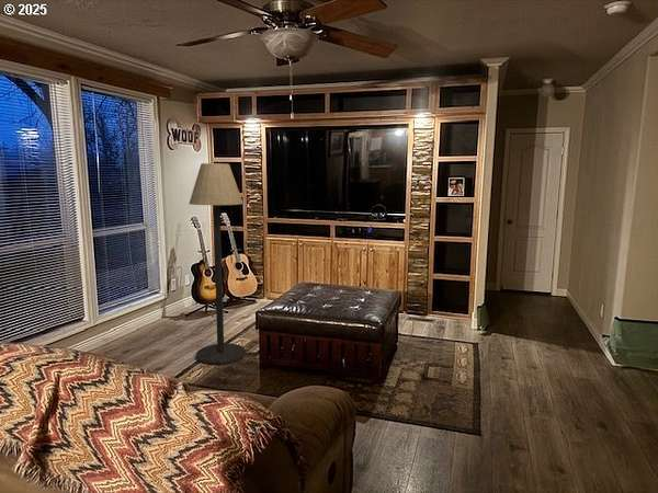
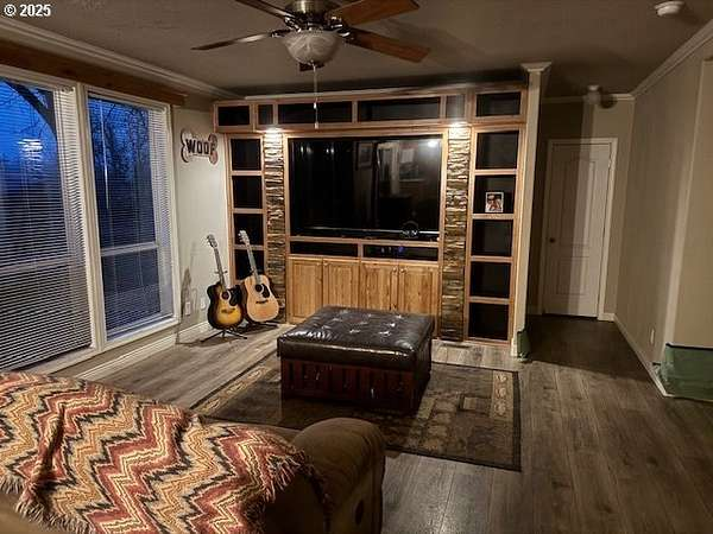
- floor lamp (217, 262)
